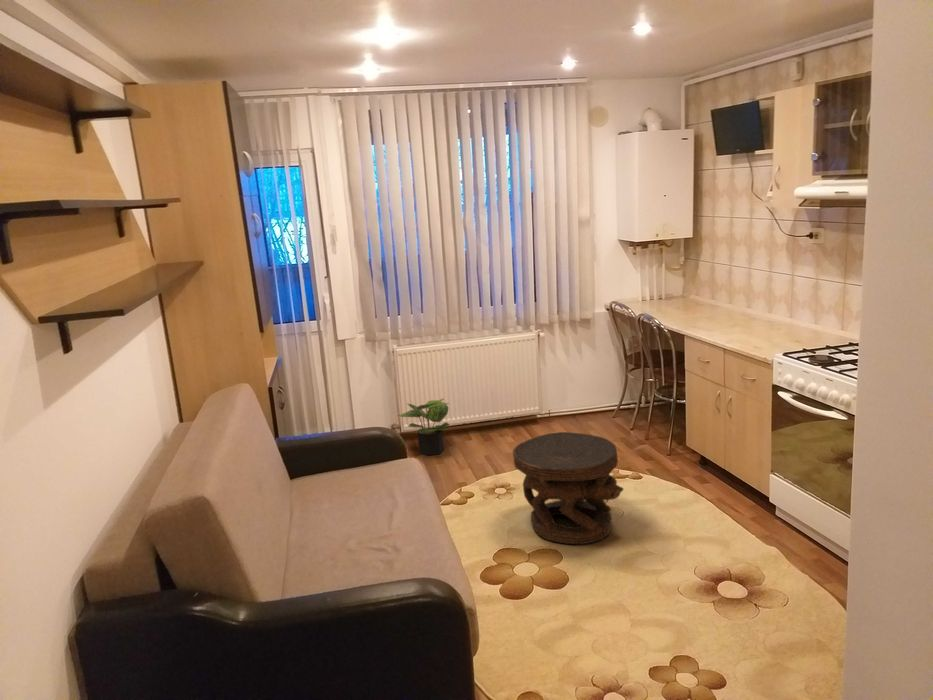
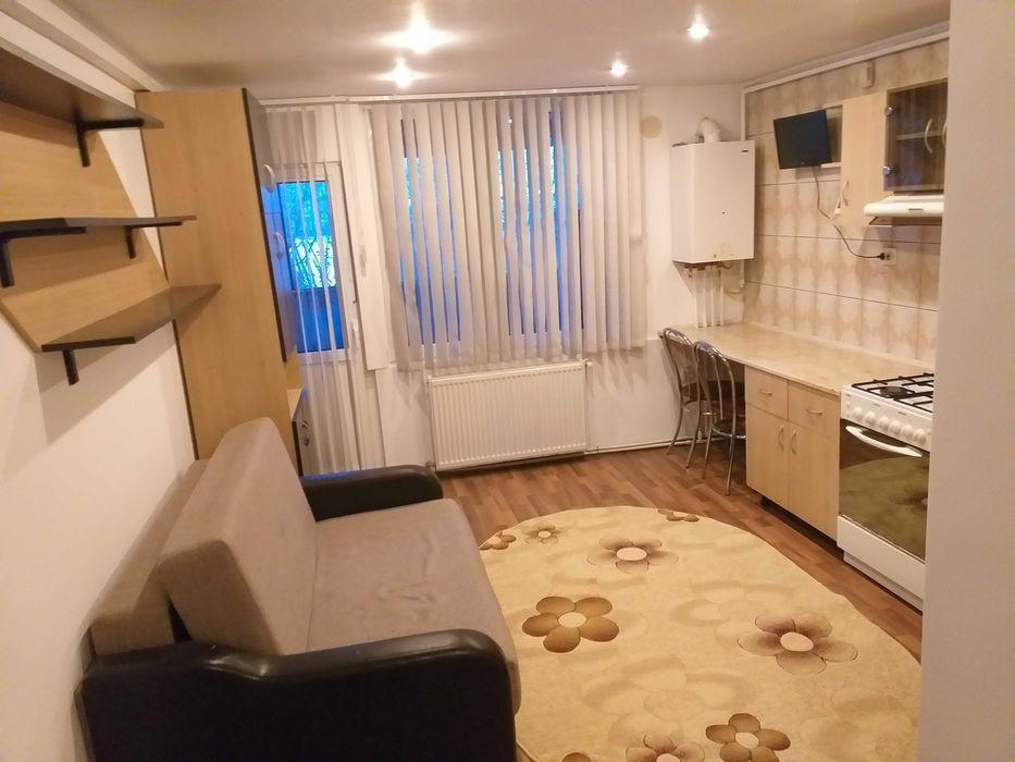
- side table (568, 486)
- potted plant (428, 424)
